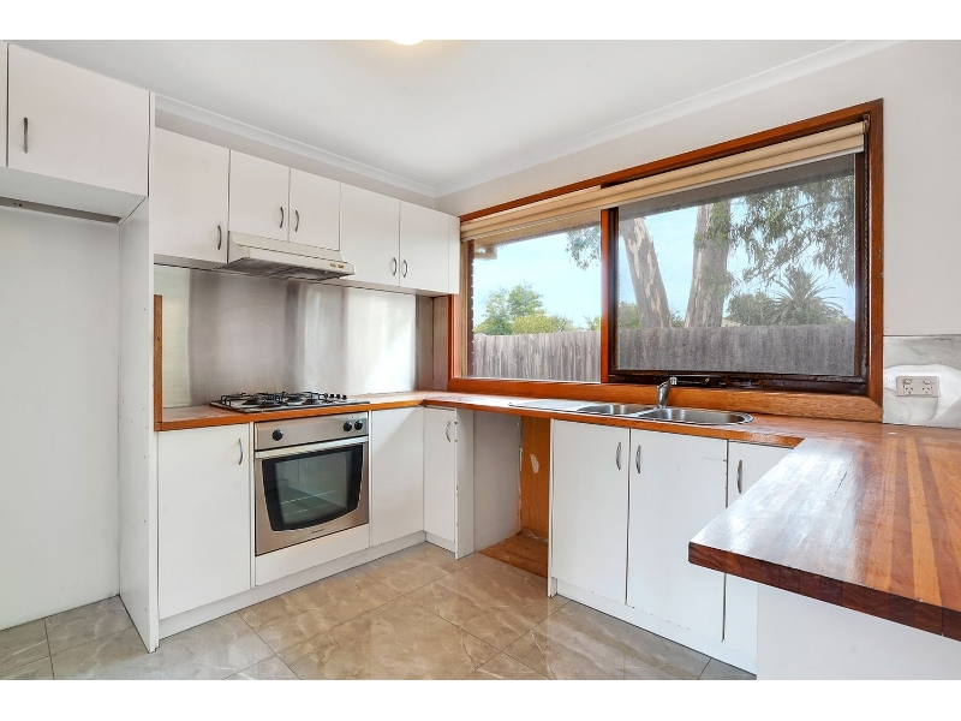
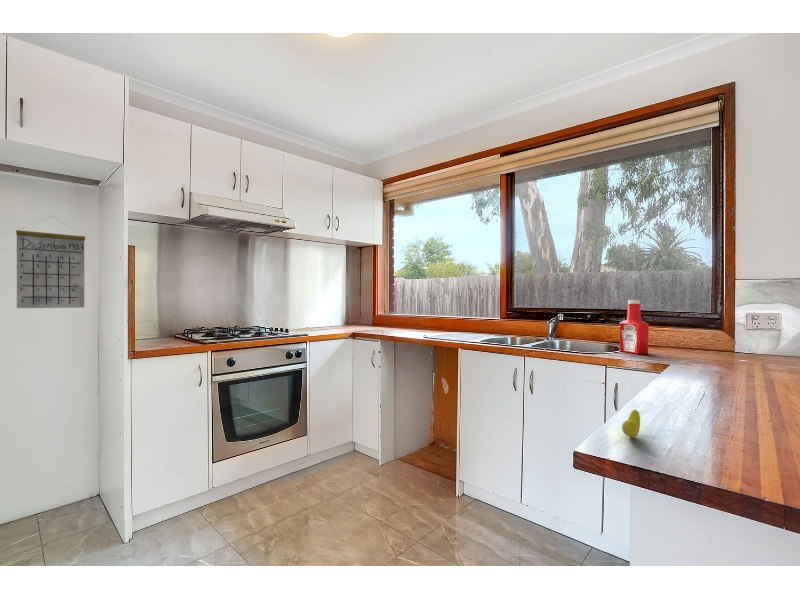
+ calendar (52, 261)
+ fruit (631, 425)
+ soap bottle (633, 326)
